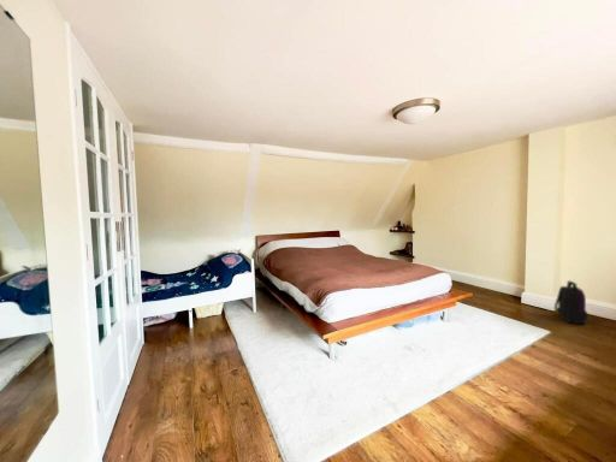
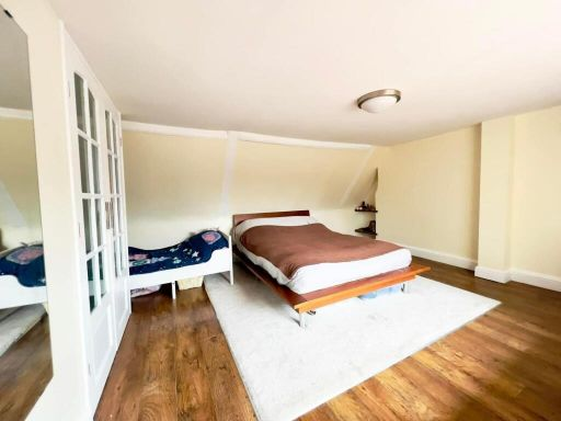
- backpack (569, 300)
